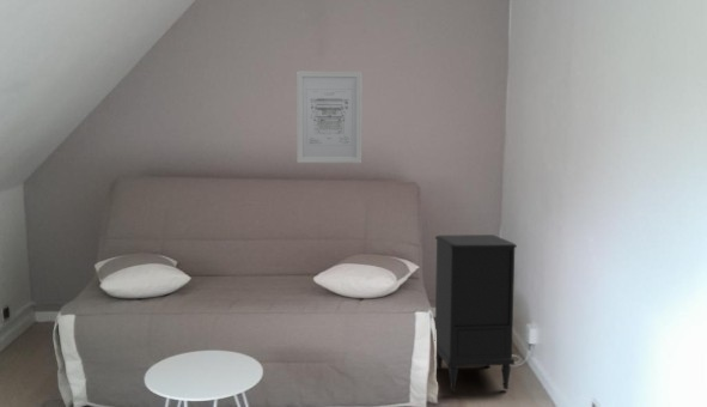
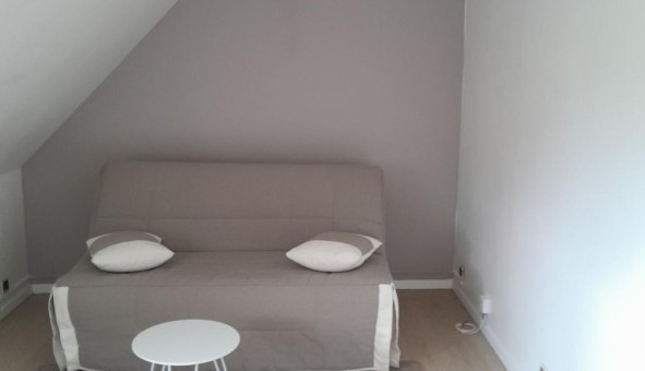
- wall art (329, 117)
- nightstand (473, 309)
